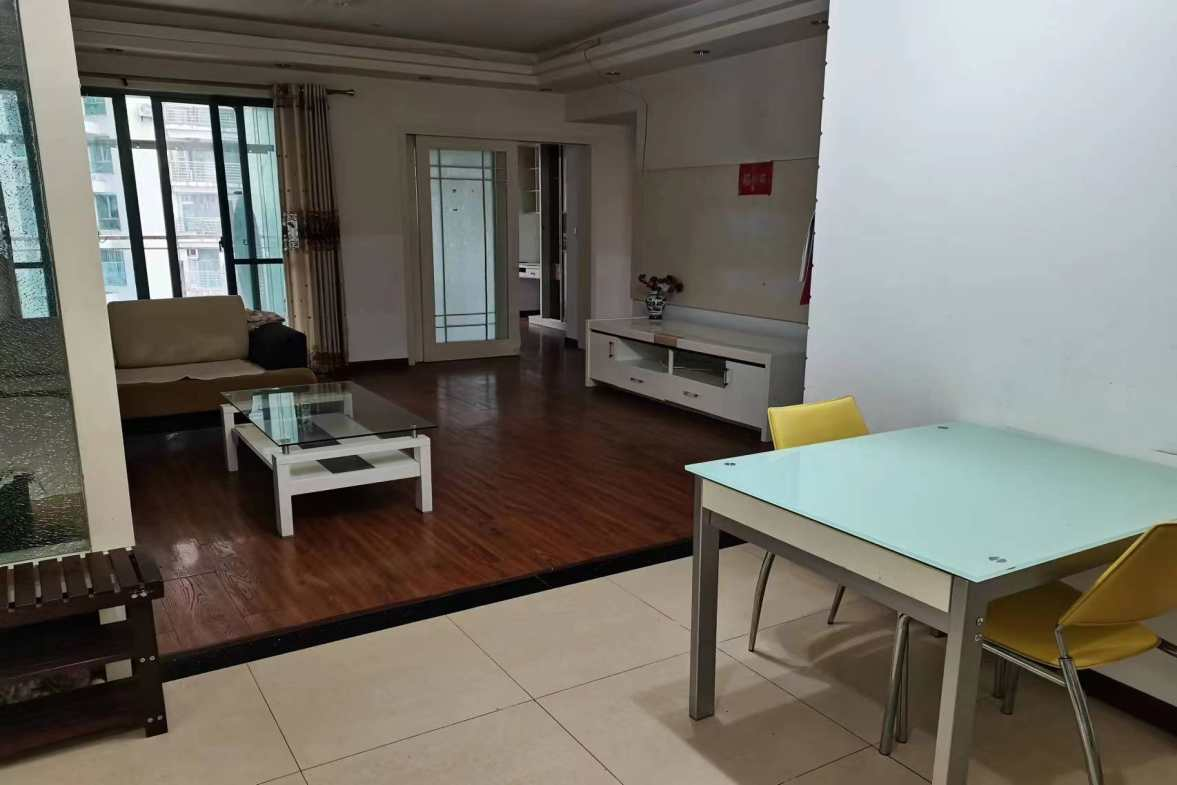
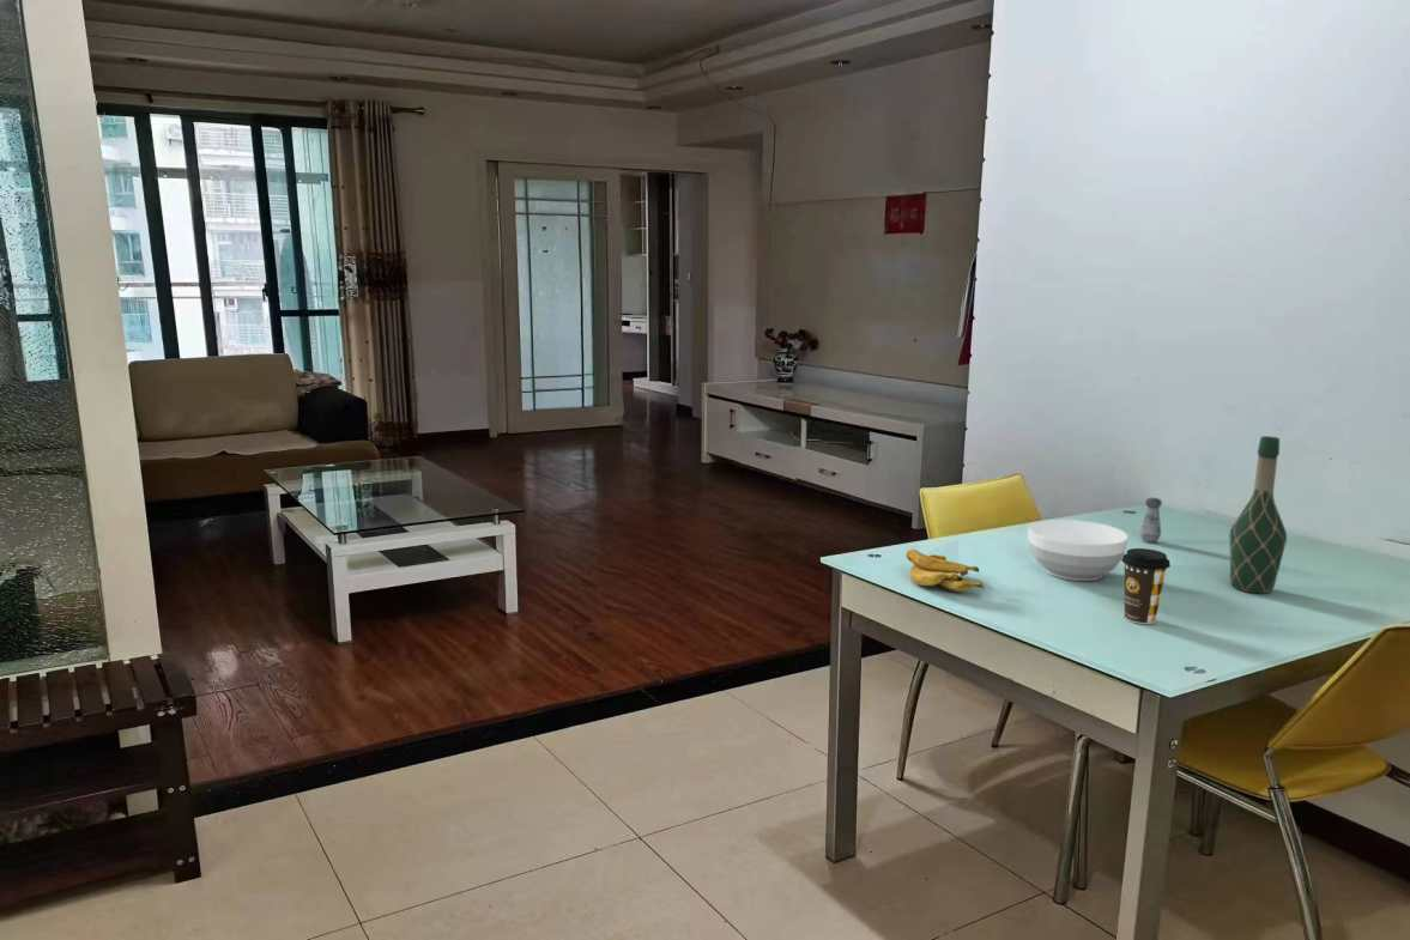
+ bowl (1076, 552)
+ salt shaker (1151, 518)
+ coffee cup (1143, 586)
+ wine bottle (1260, 514)
+ banana (948, 568)
